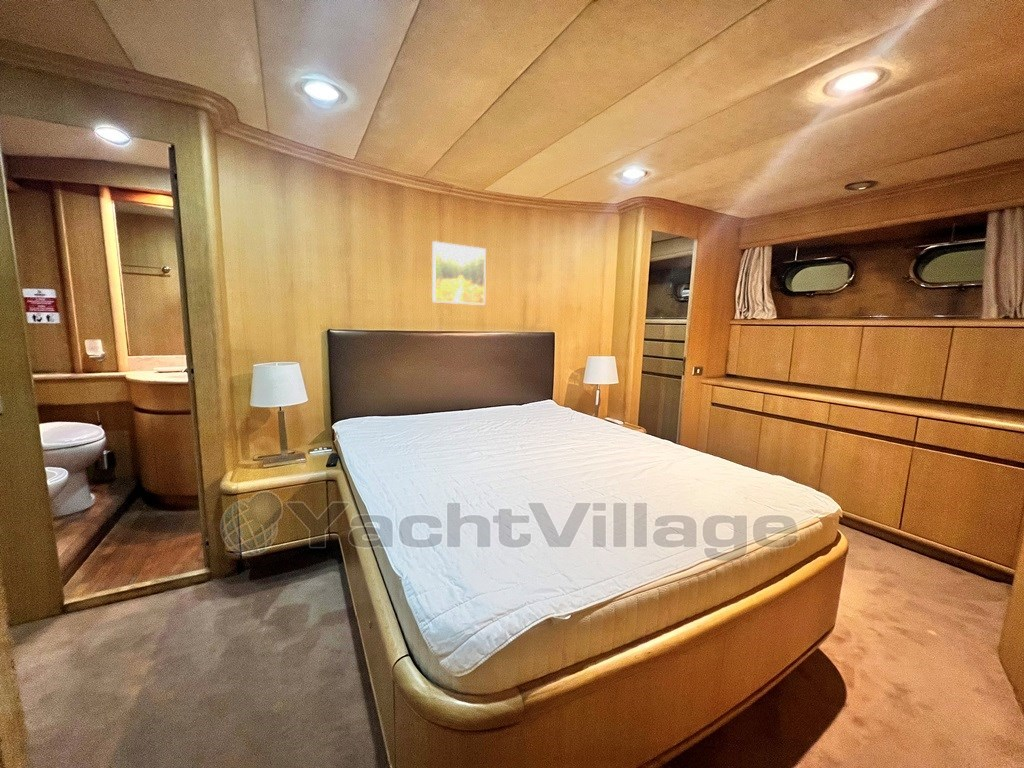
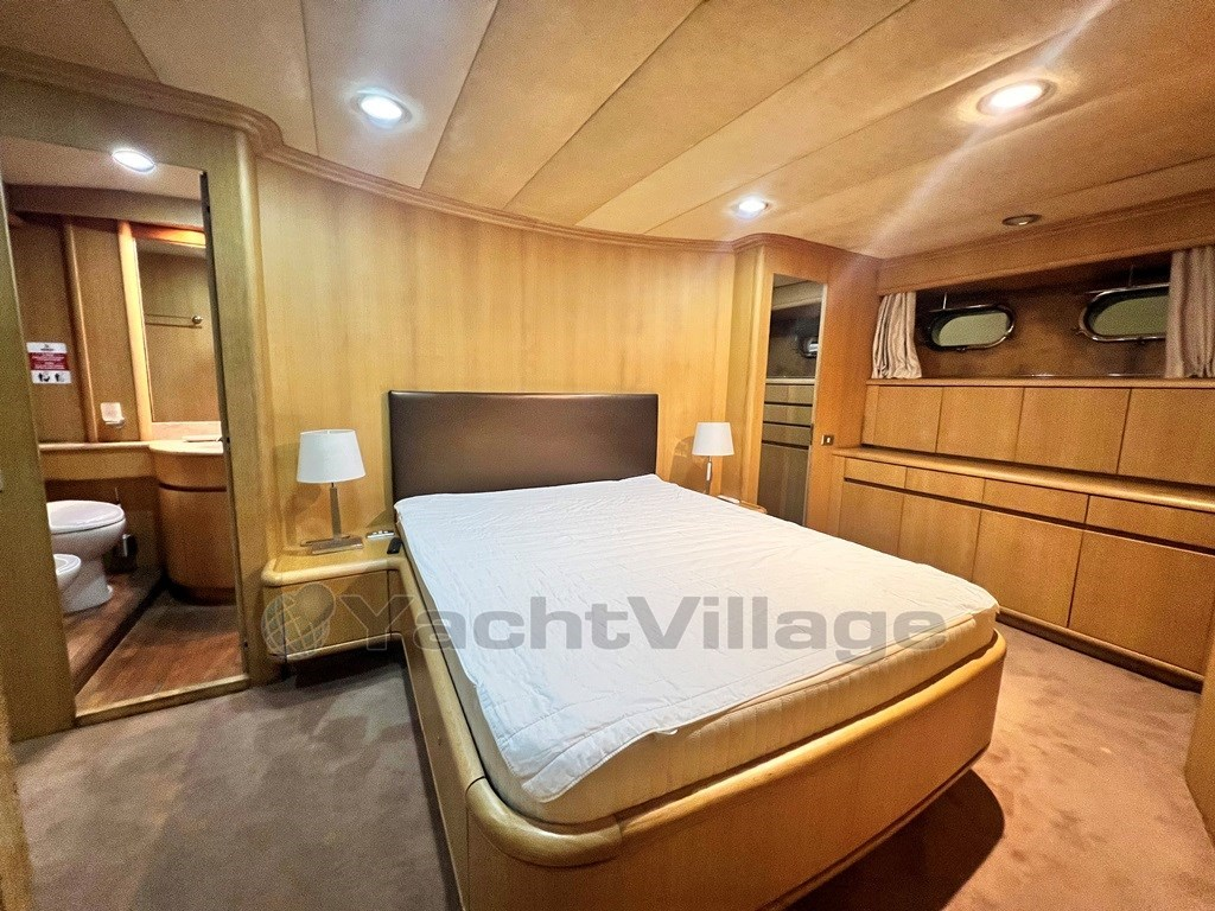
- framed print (459, 274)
